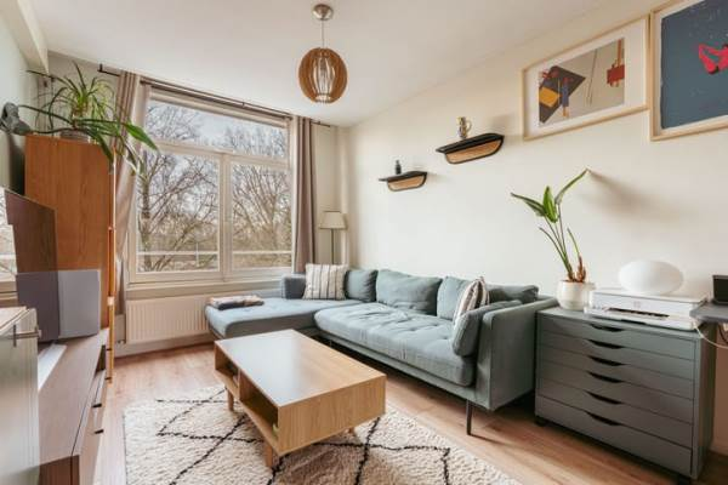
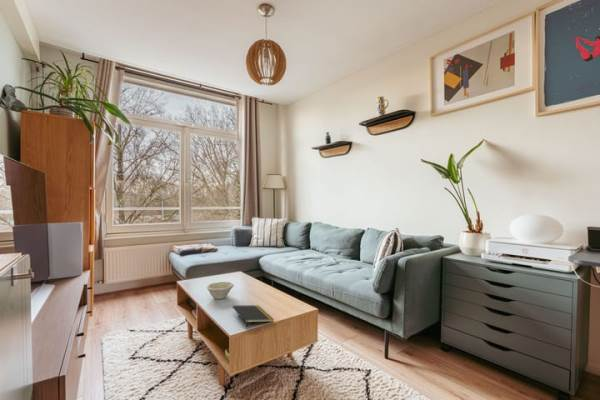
+ notepad (252, 313)
+ bowl (220, 290)
